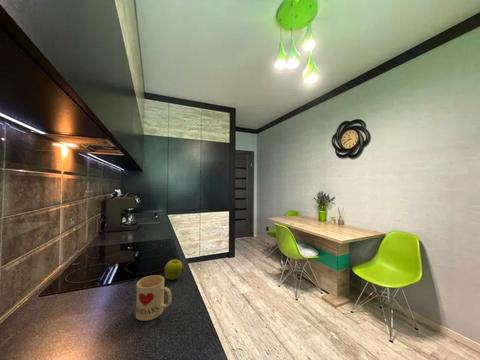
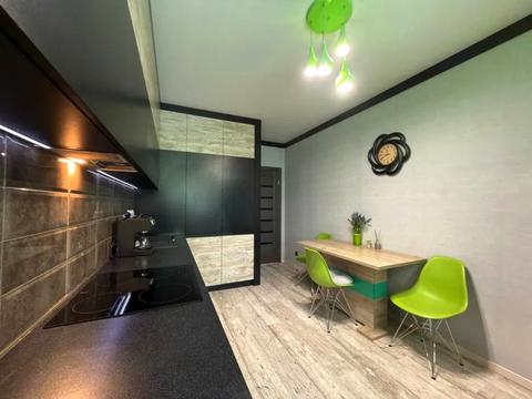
- mug (154, 297)
- fruit (173, 269)
